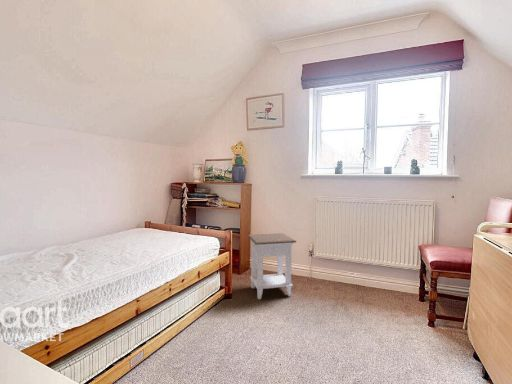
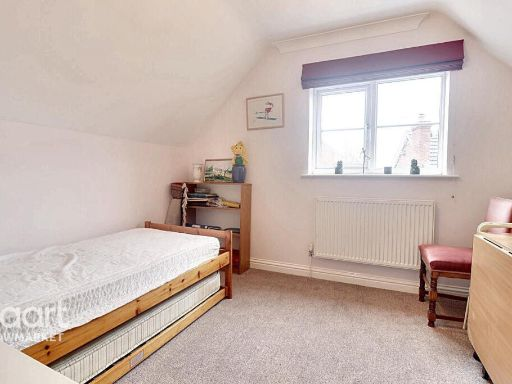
- nightstand (277, 264)
